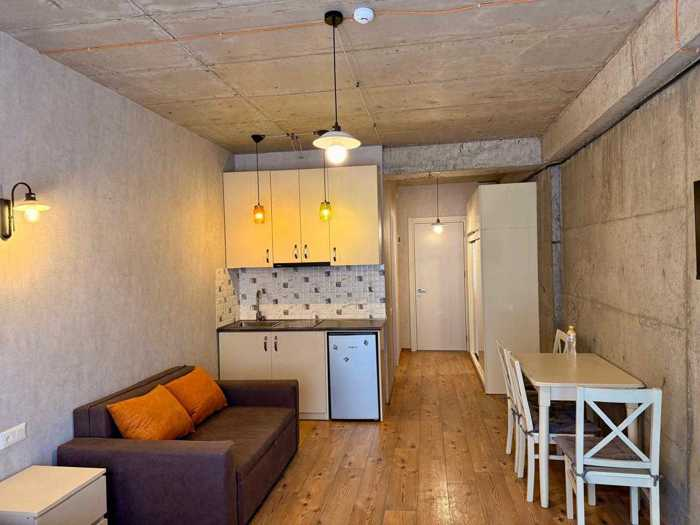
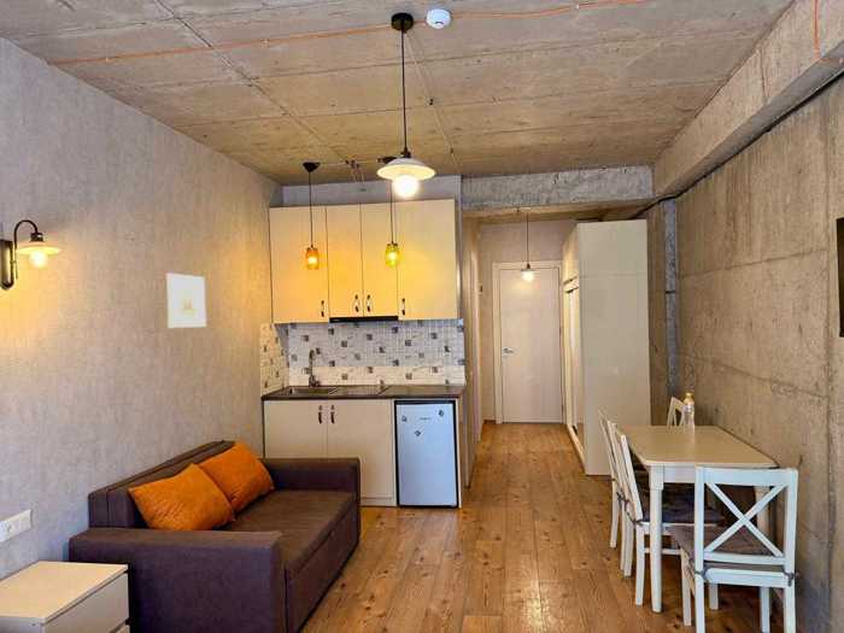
+ wall art (187, 301)
